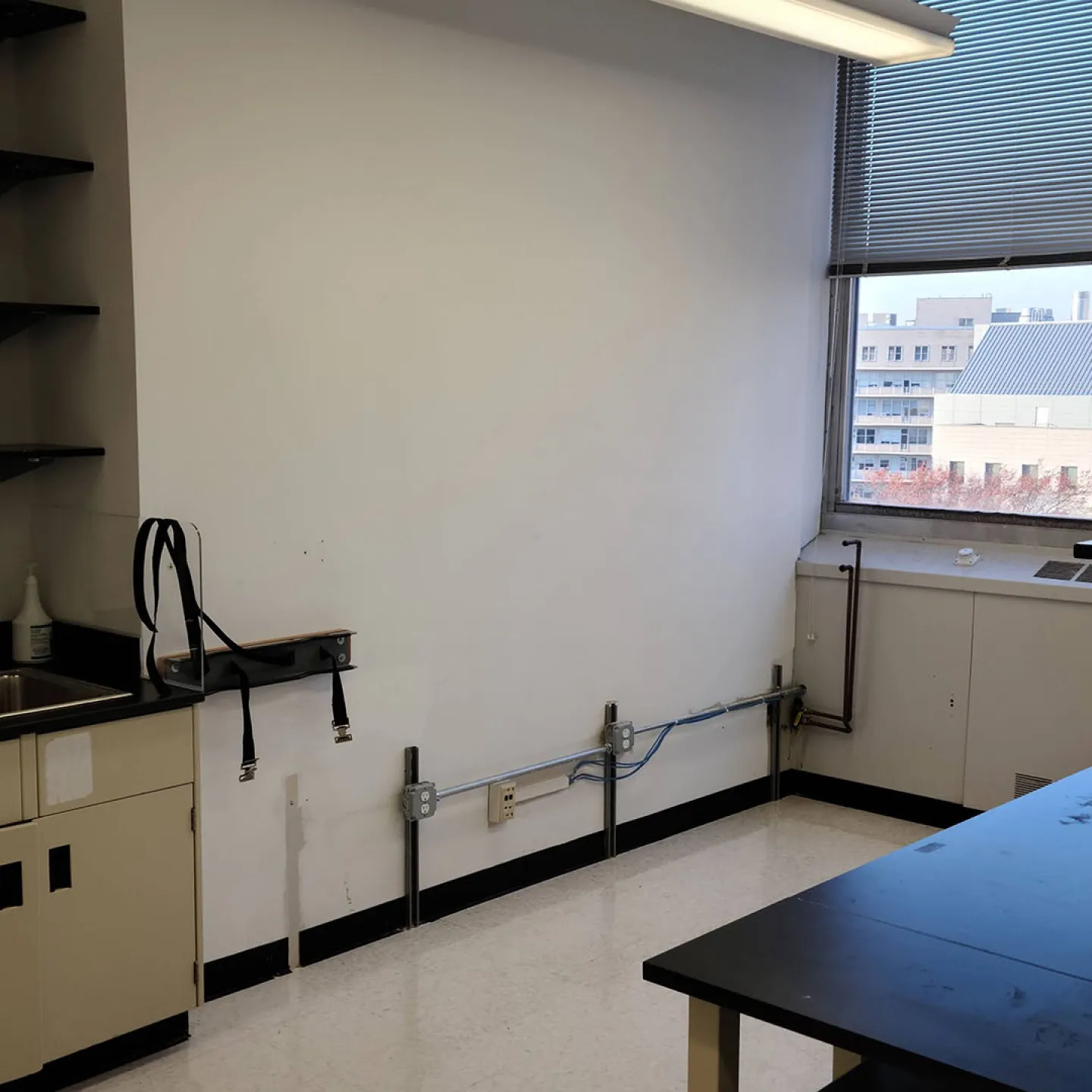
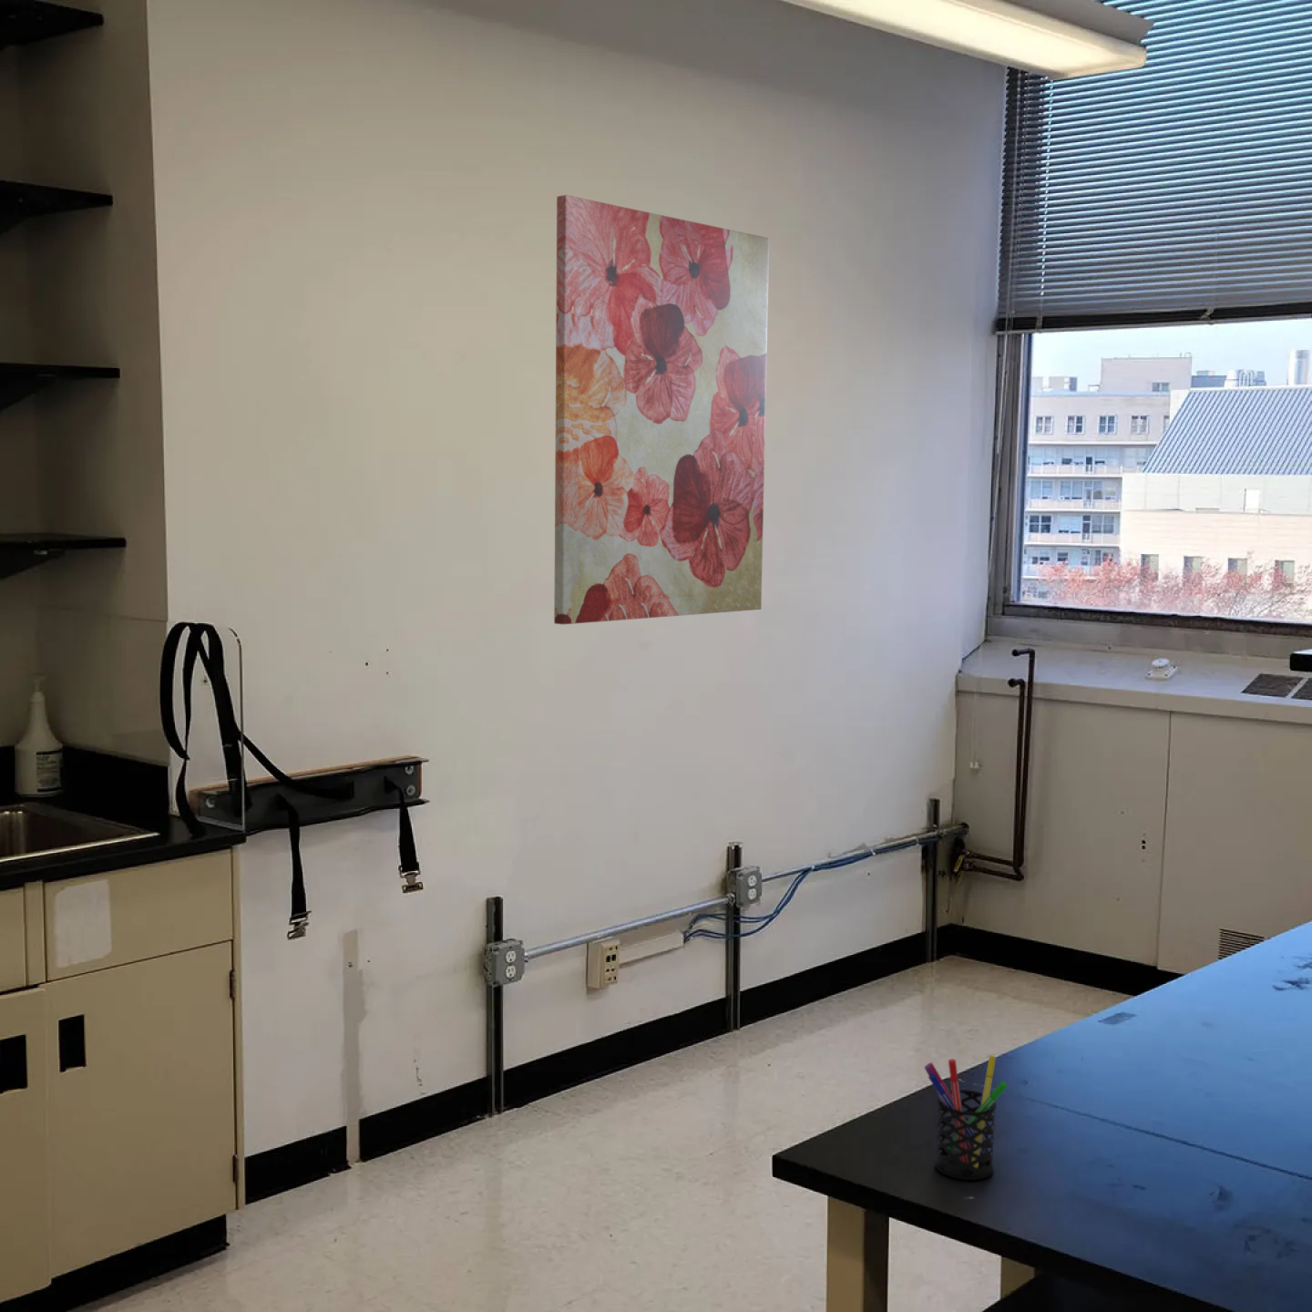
+ wall art (667, 421)
+ pen holder (970, 1113)
